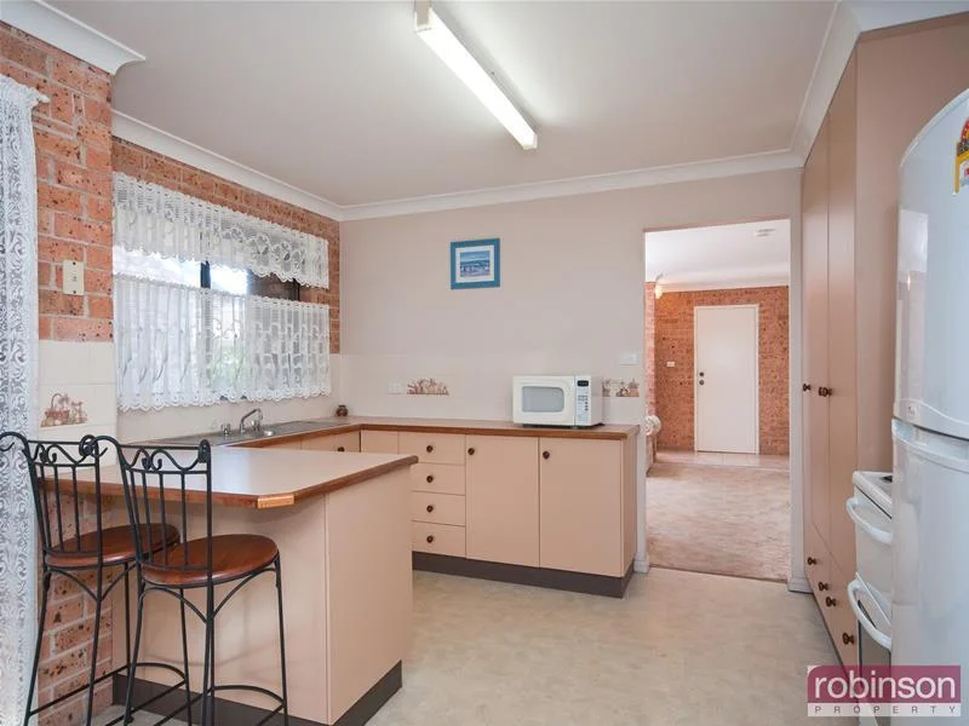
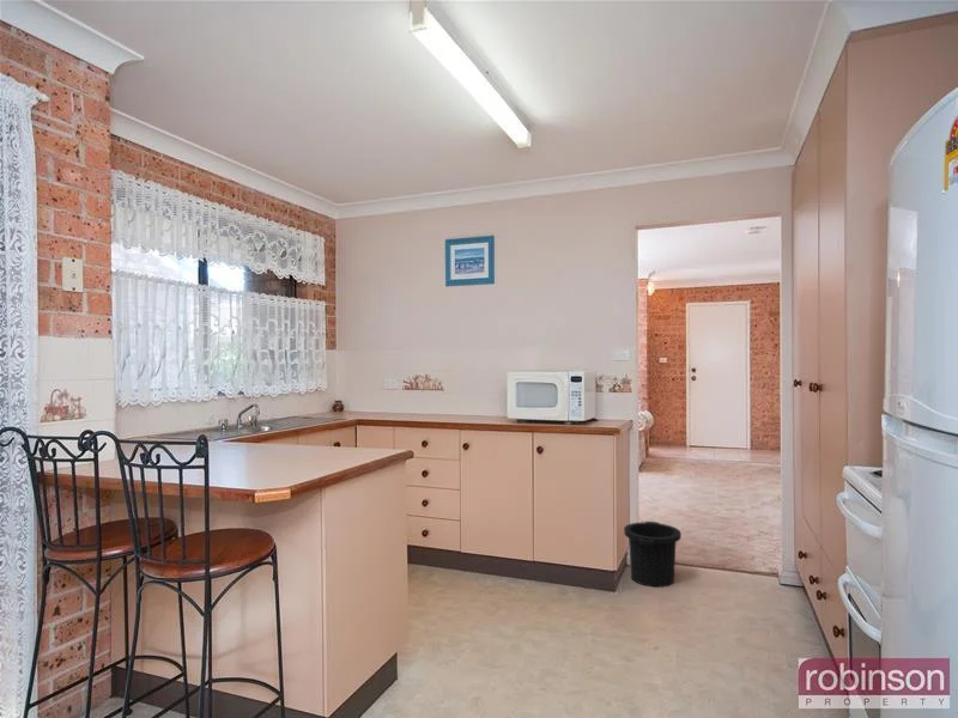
+ trash can (651, 554)
